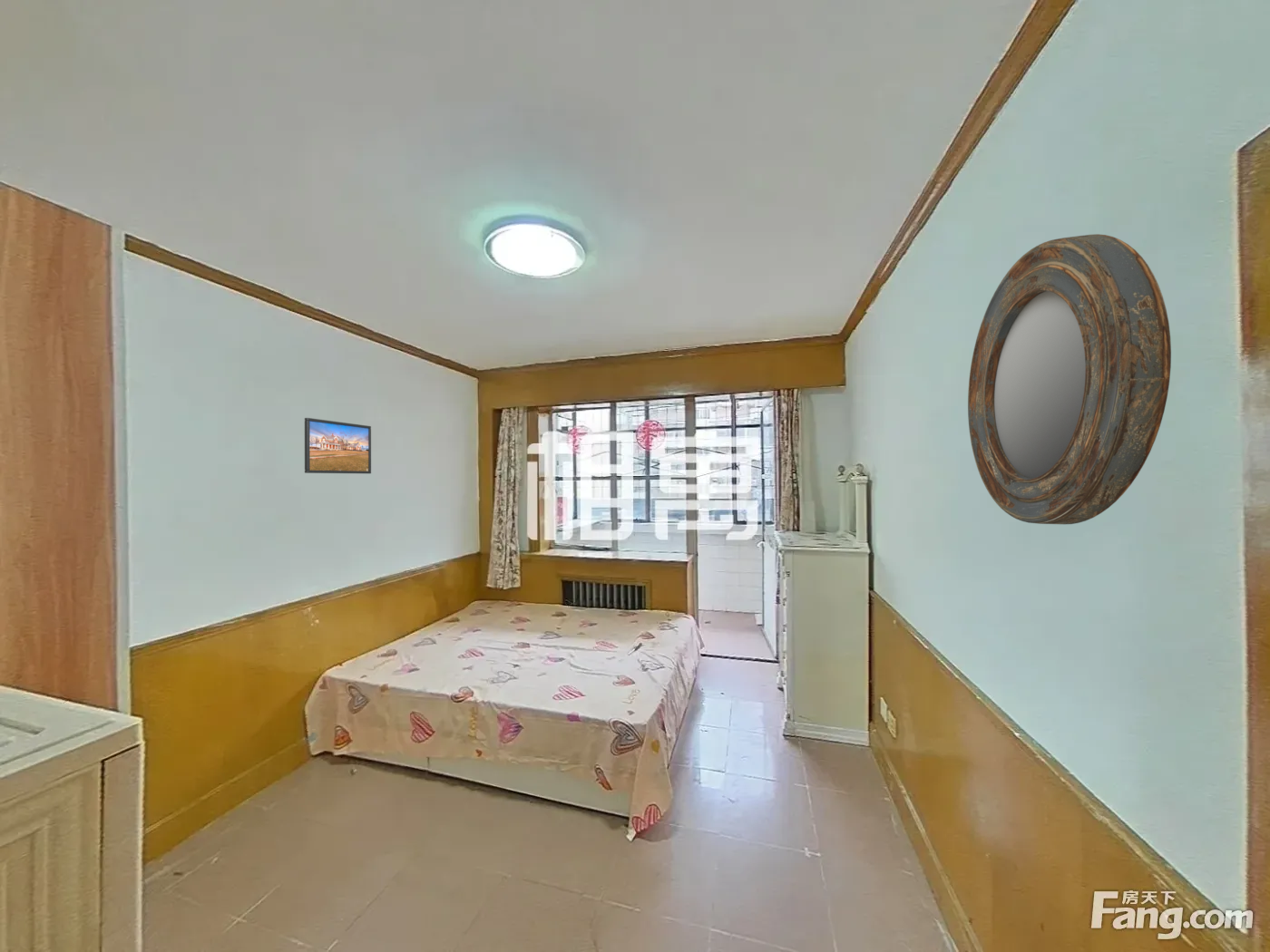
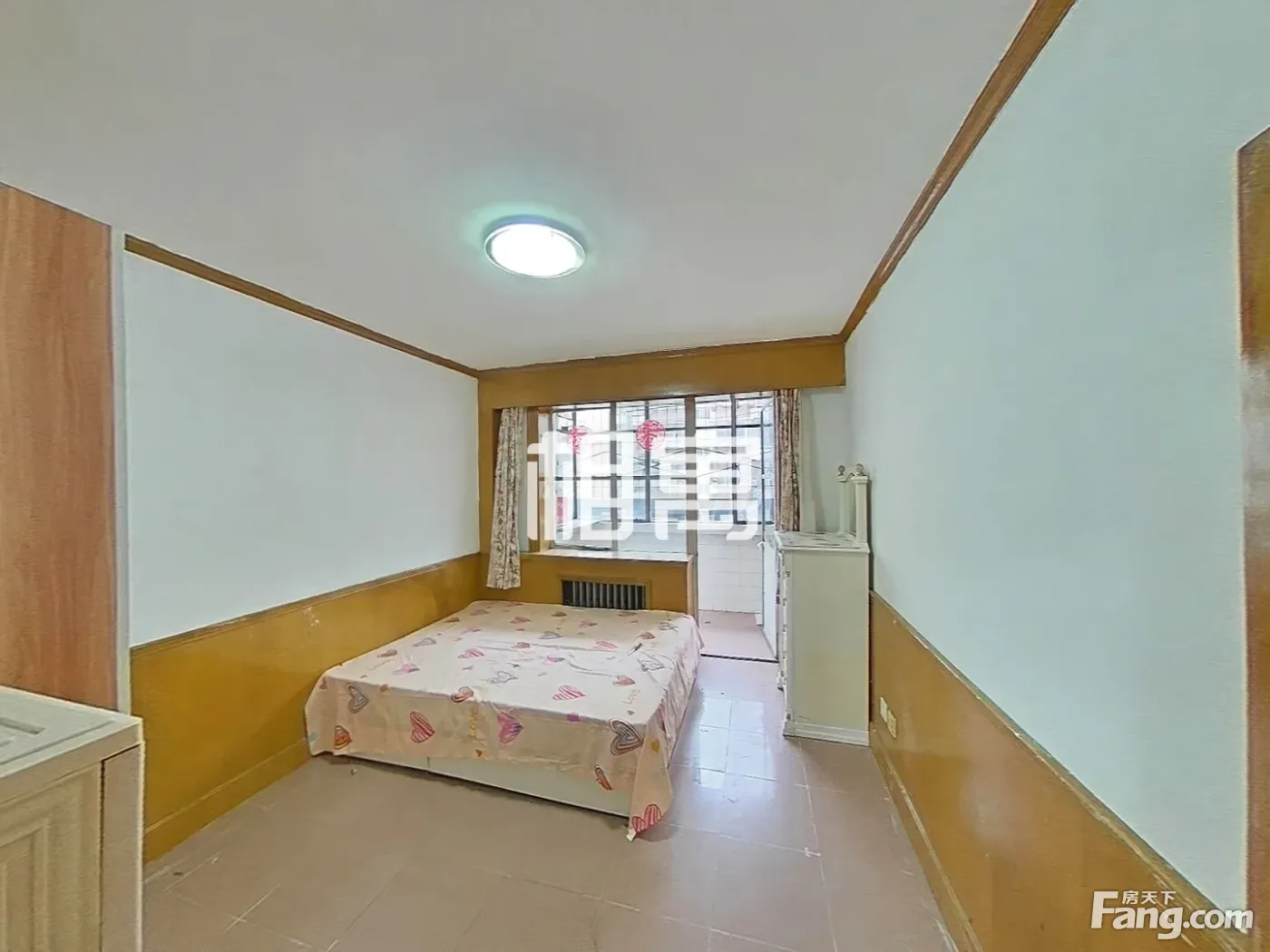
- home mirror (1040, 387)
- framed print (340, 447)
